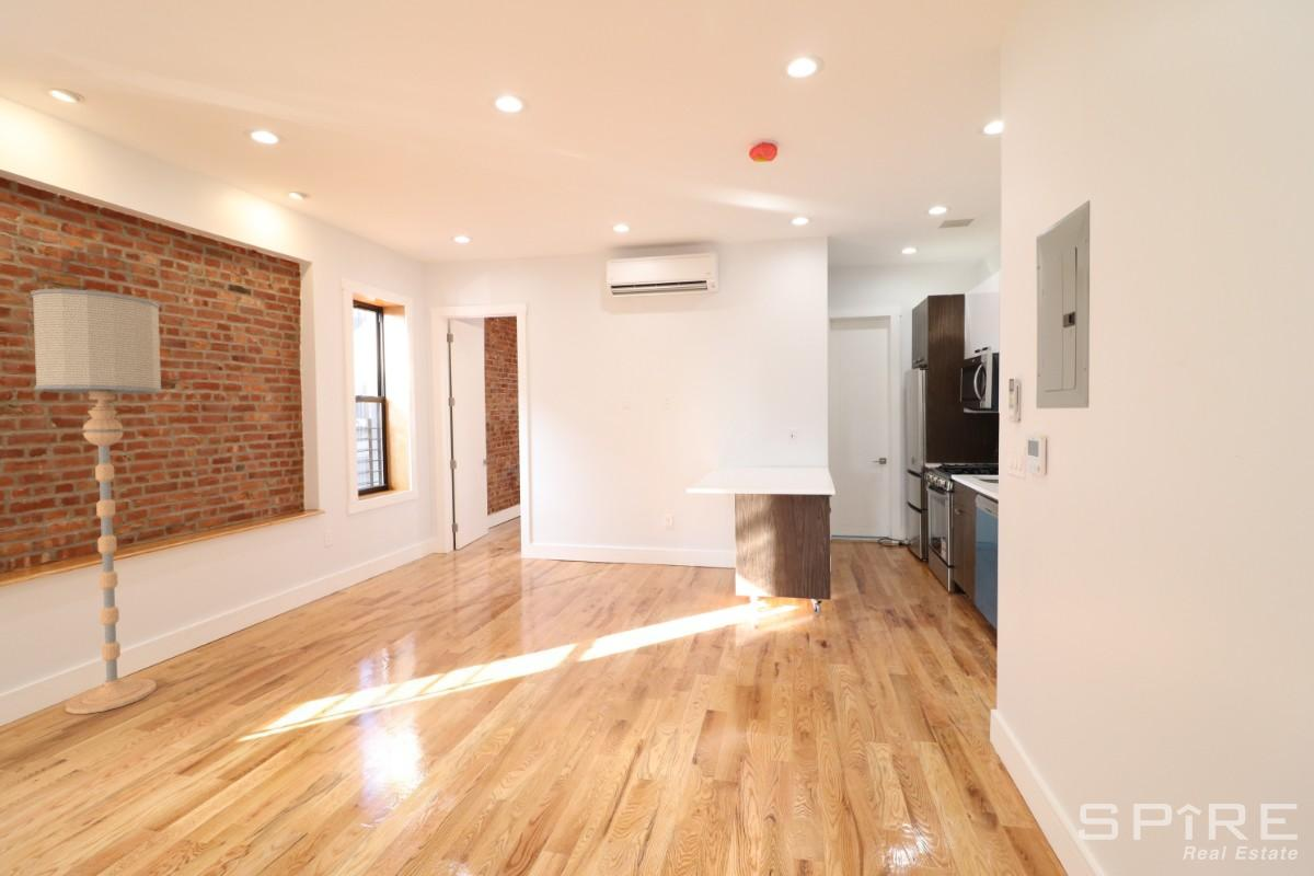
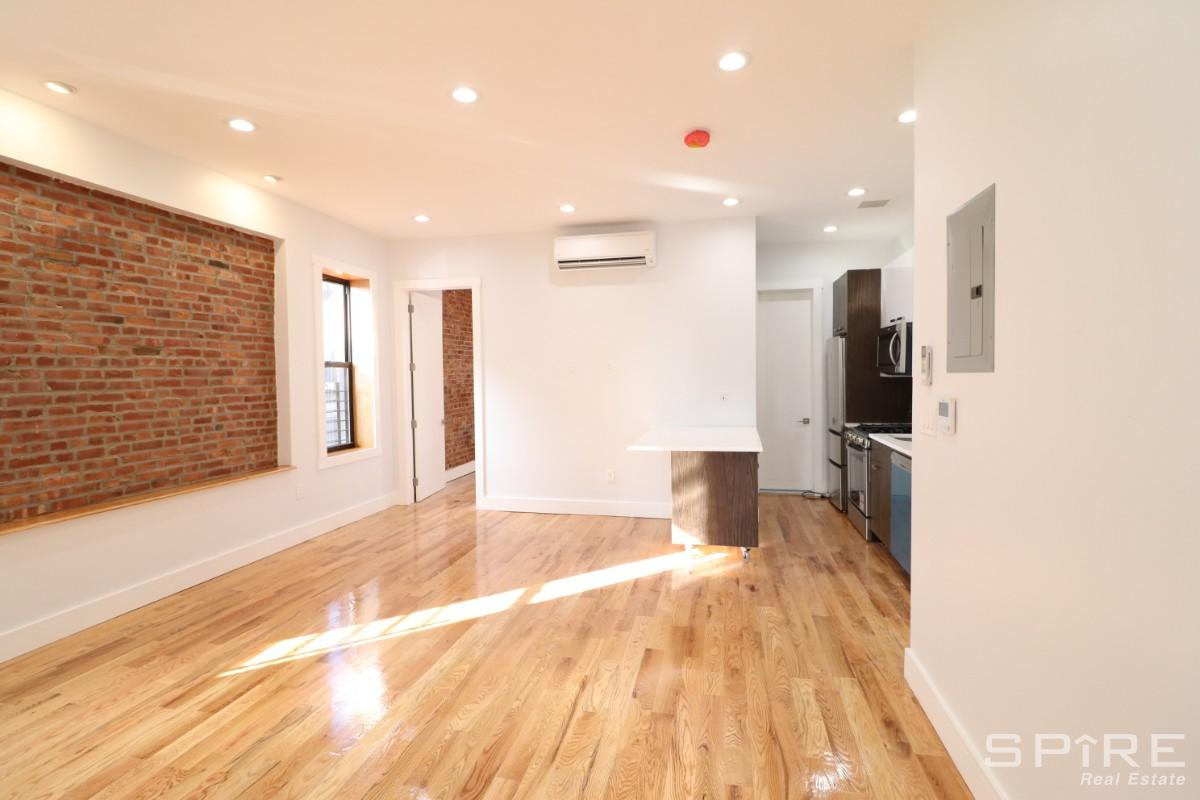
- floor lamp (105, 499)
